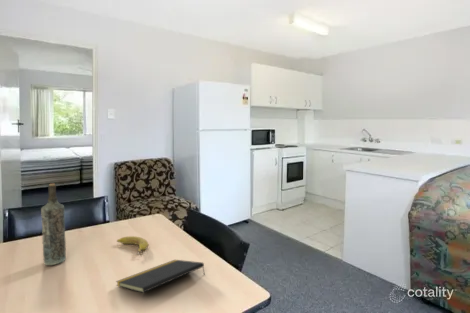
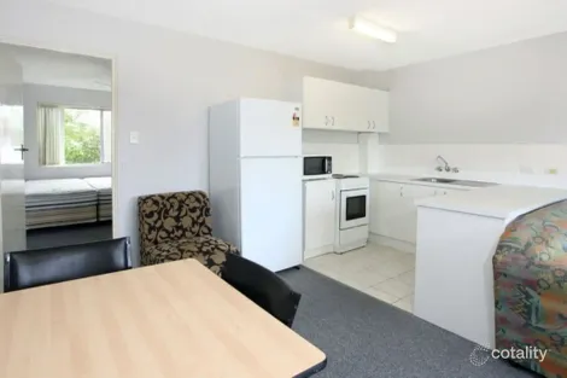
- bottle (53, 223)
- fruit (134, 243)
- notepad (161, 273)
